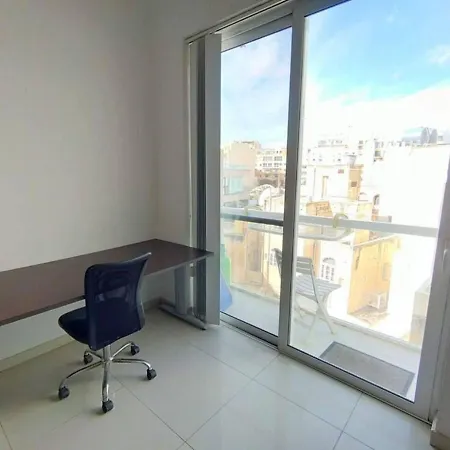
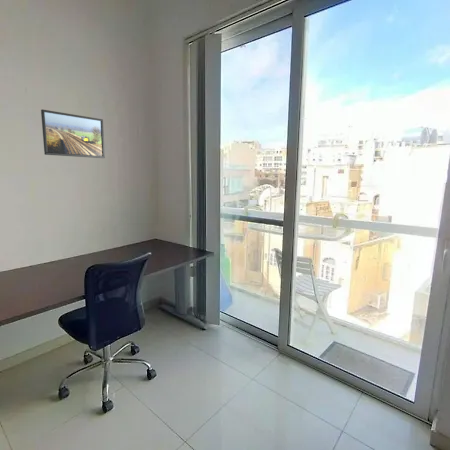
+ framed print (75, 135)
